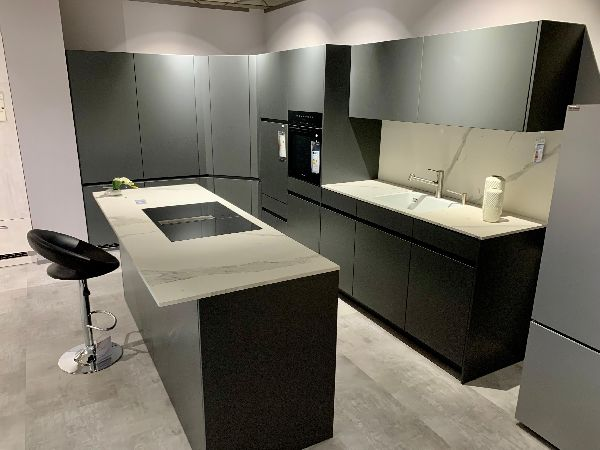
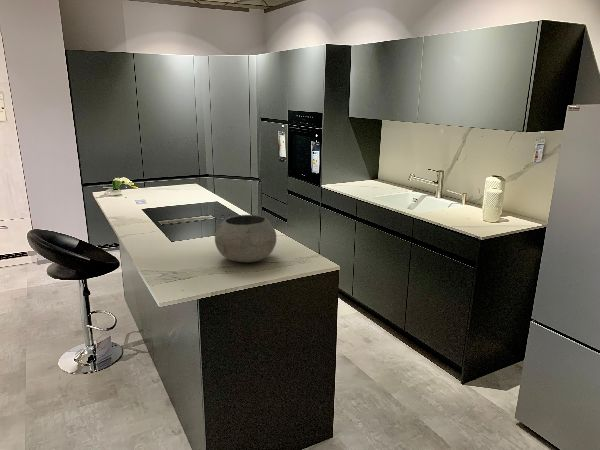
+ bowl (246, 239)
